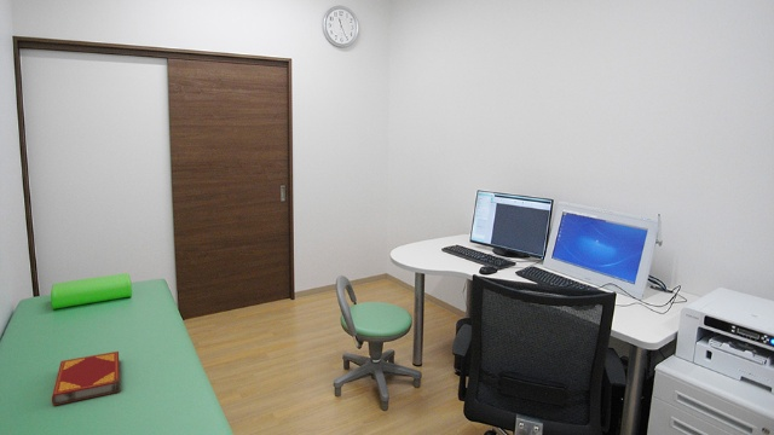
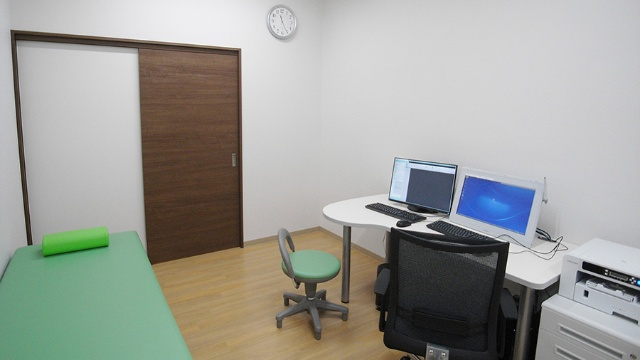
- hardback book (88, 376)
